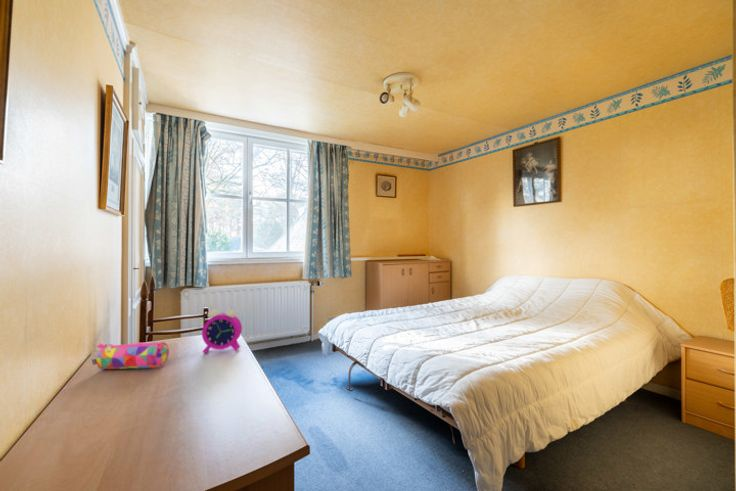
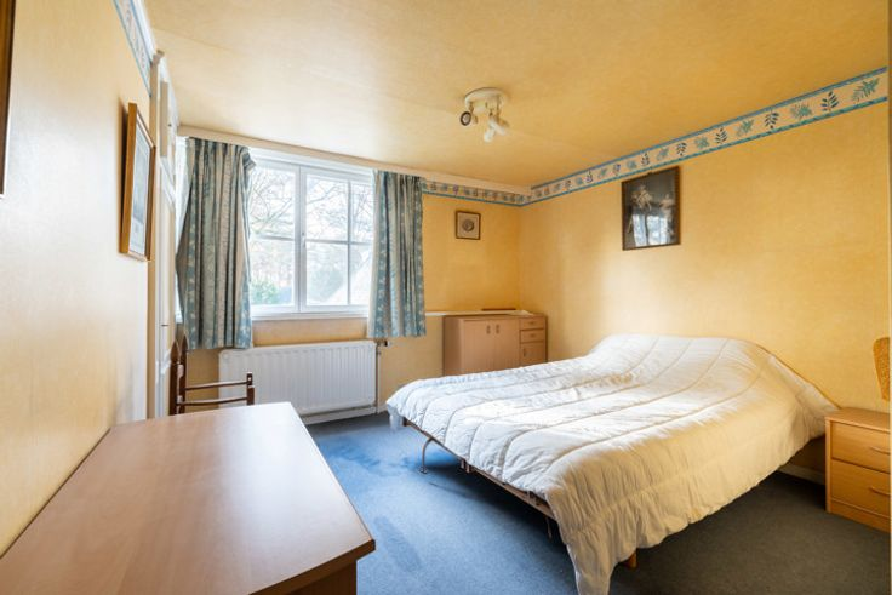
- pencil case (132, 355)
- alarm clock (222, 327)
